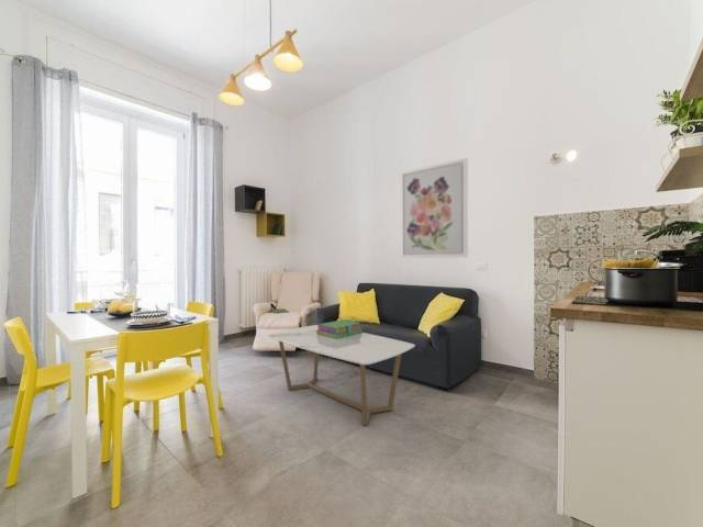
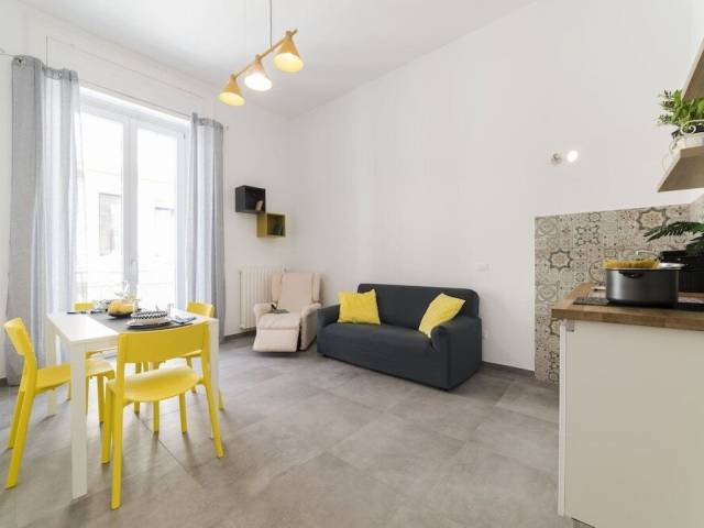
- wall art (432, 212)
- stack of books (339, 327)
- coffee table (337, 358)
